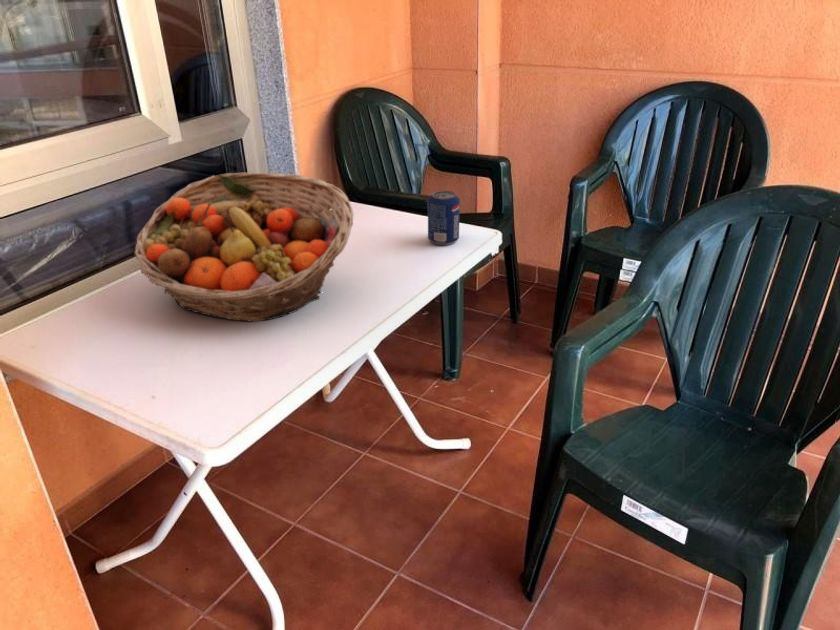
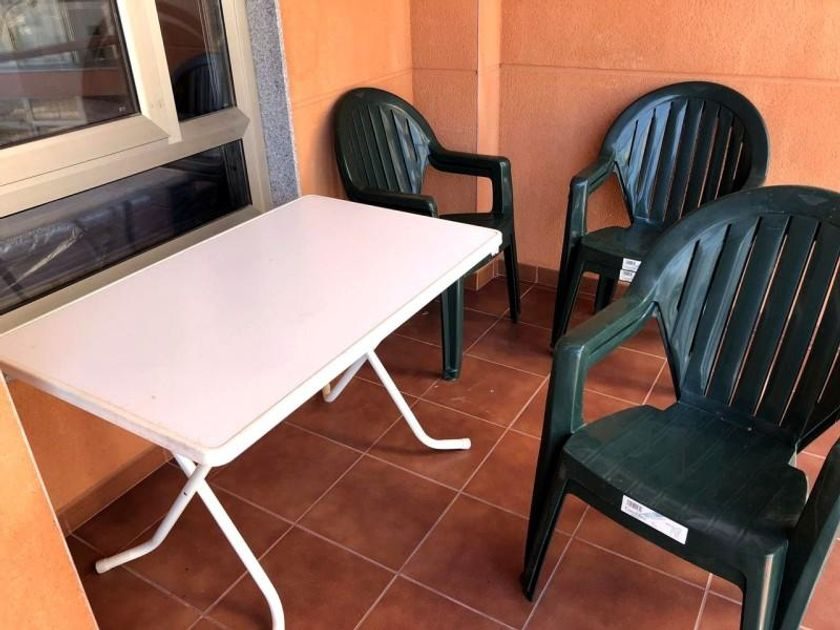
- fruit basket (246, 244)
- beverage can (443, 217)
